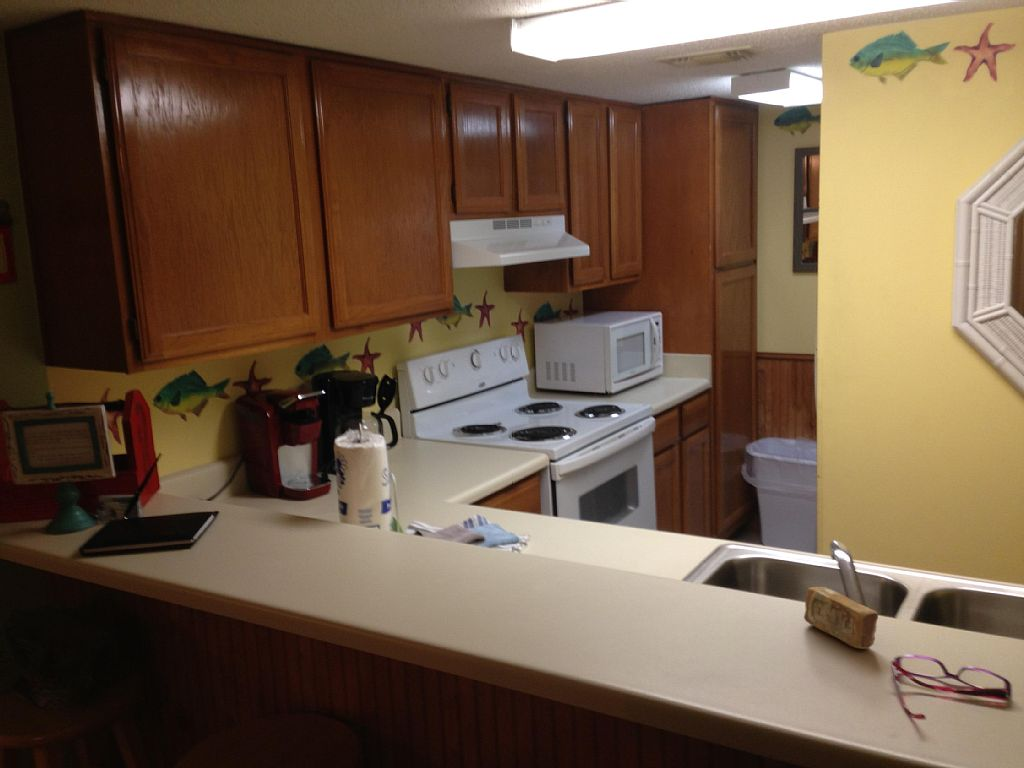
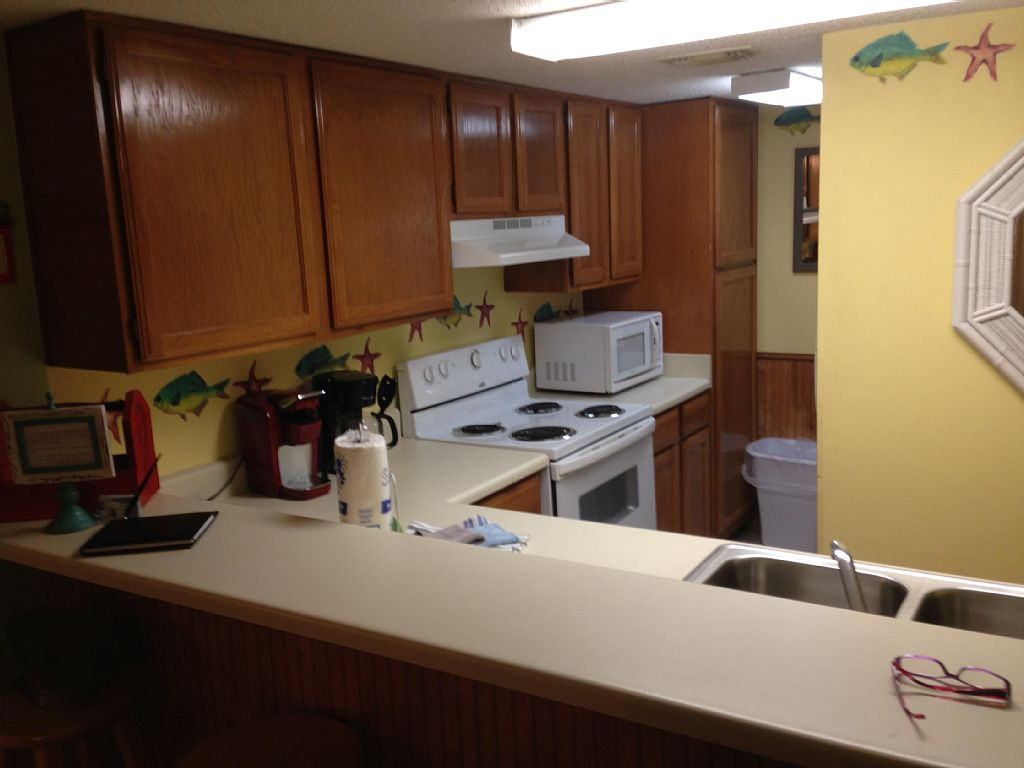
- soap bar (839, 616)
